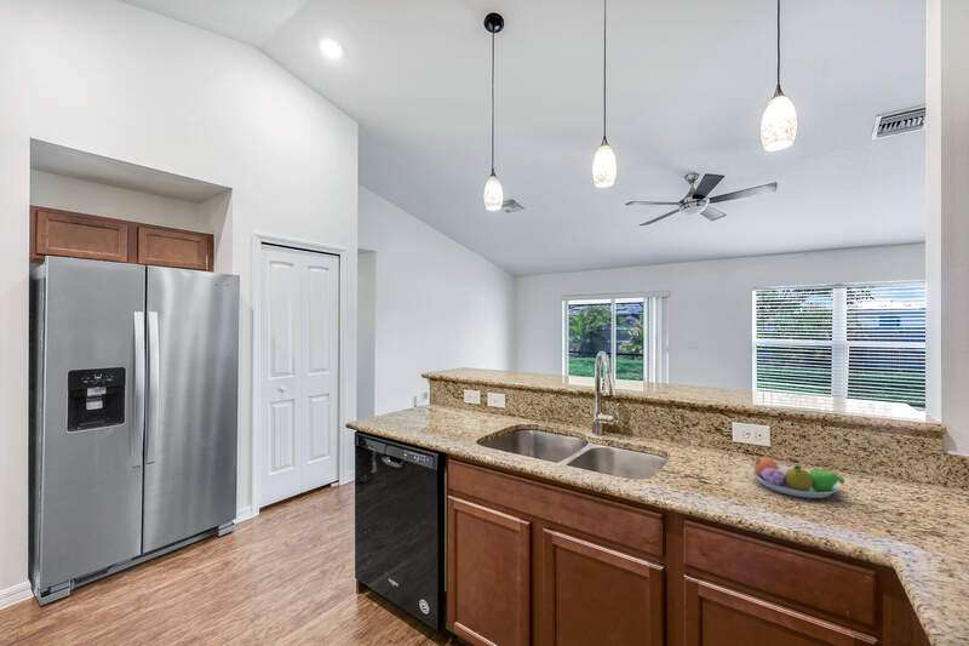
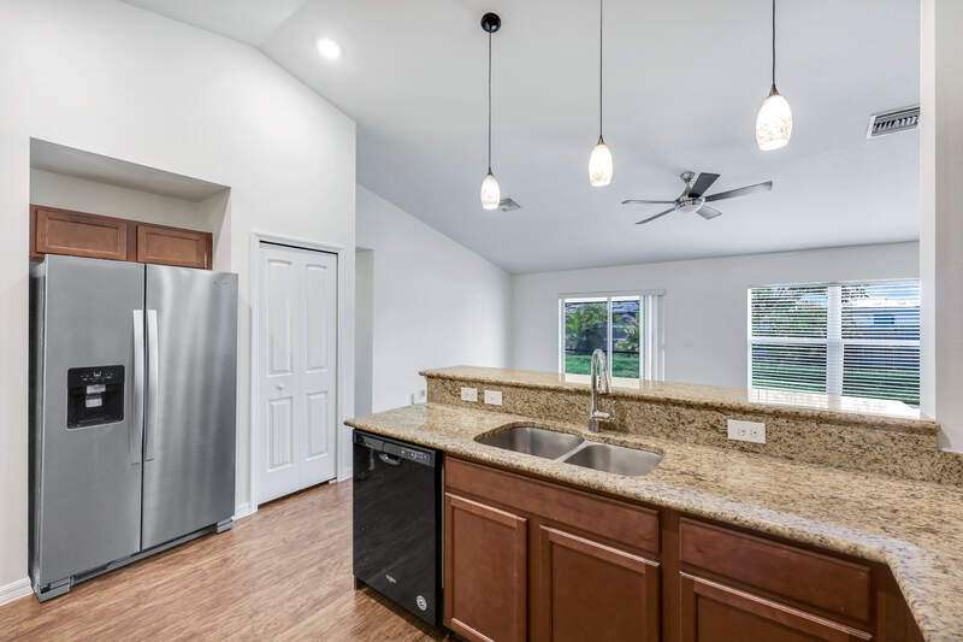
- fruit bowl (796, 473)
